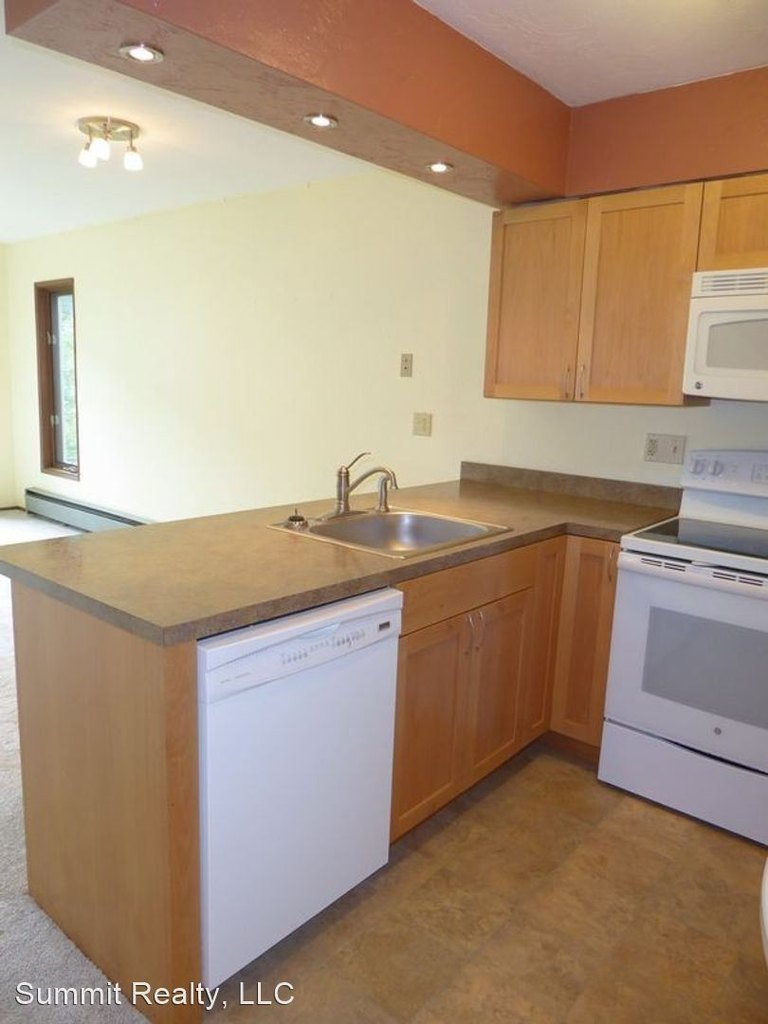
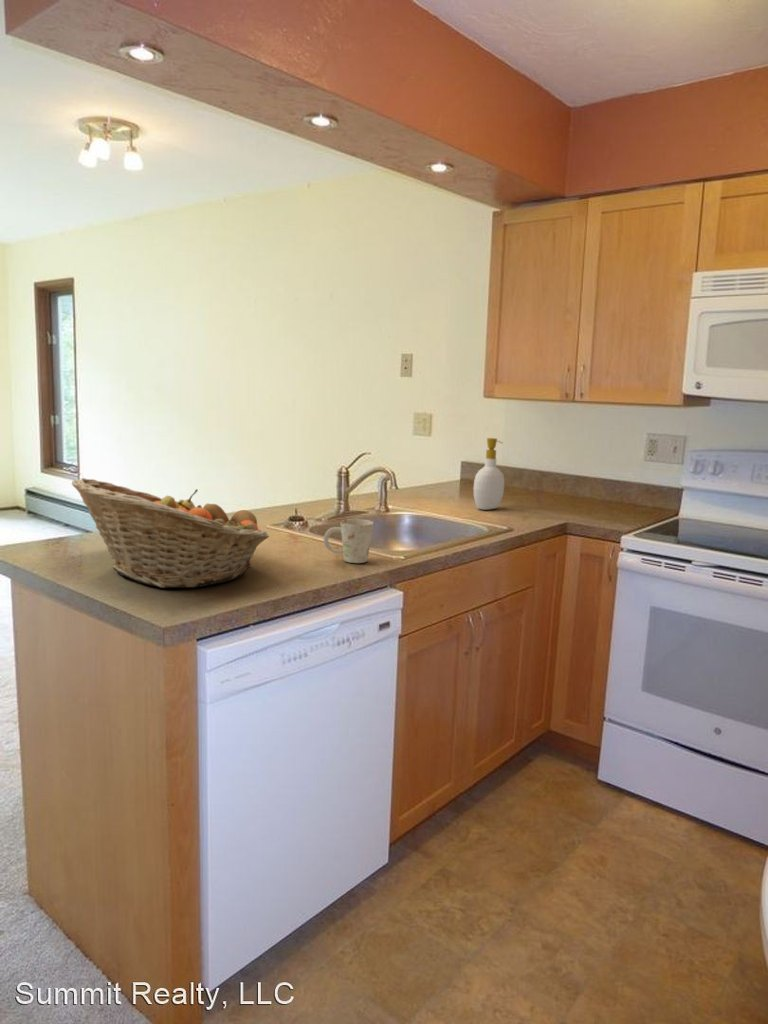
+ mug (348, 541)
+ soap bottle (490, 473)
+ fruit basket (170, 525)
